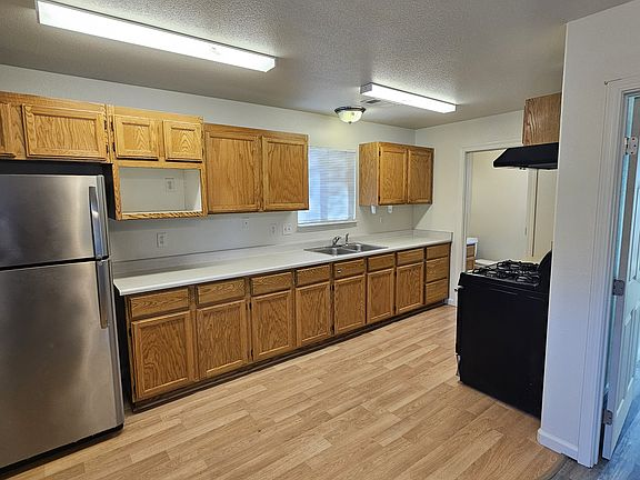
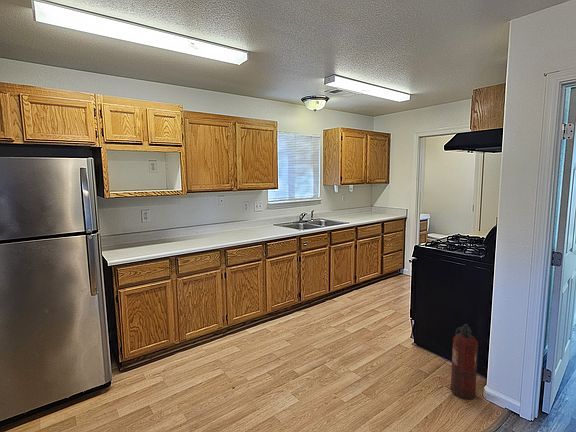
+ fire extinguisher (464, 357)
